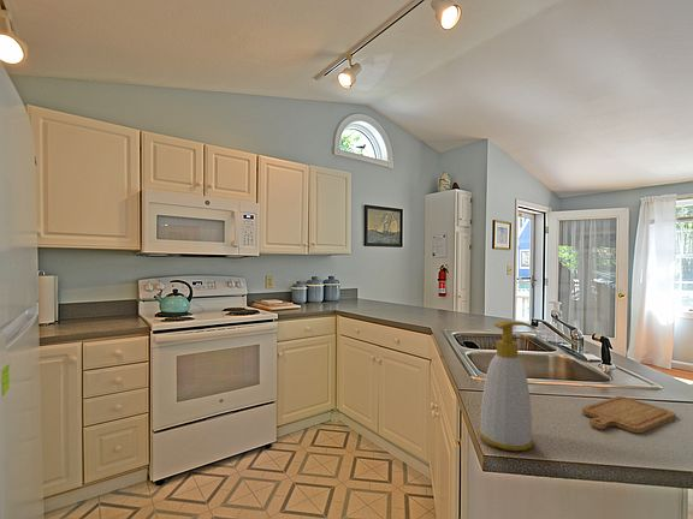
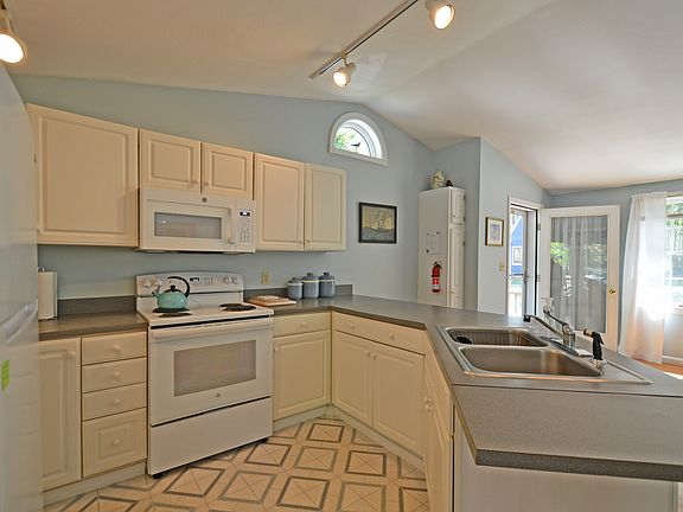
- chopping board (622, 414)
- soap bottle (507, 380)
